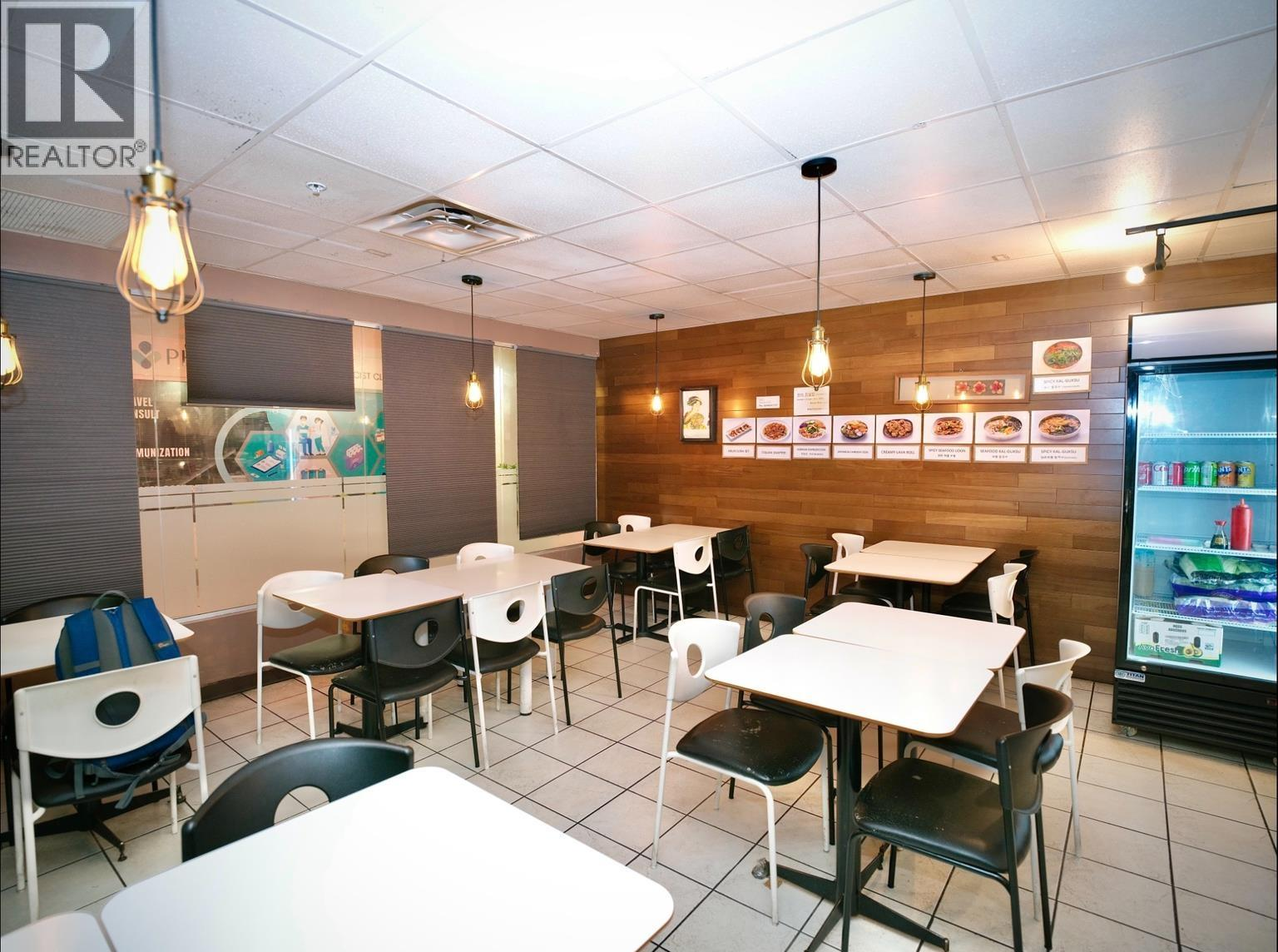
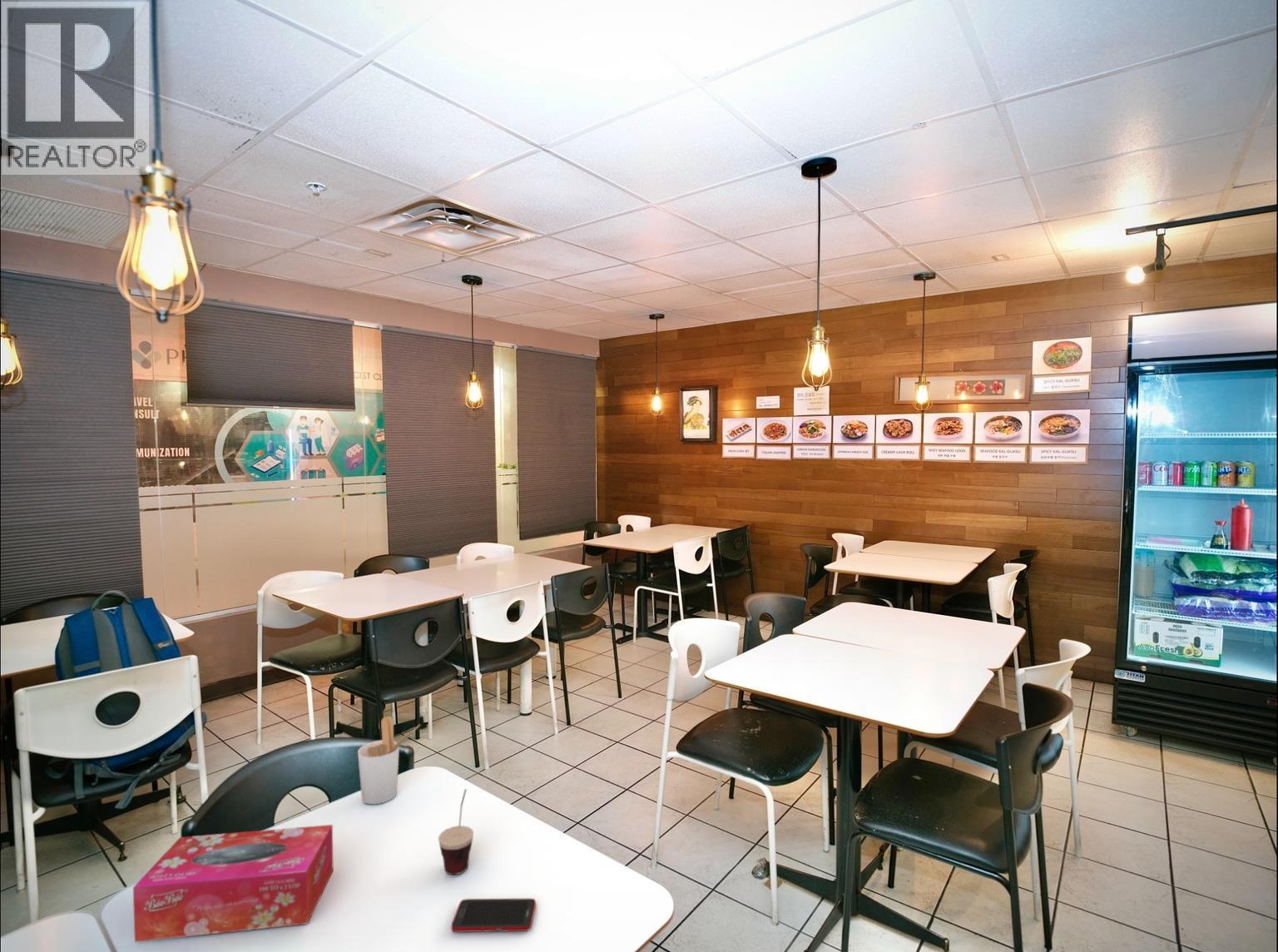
+ cup (459, 831)
+ utensil holder (389, 760)
+ cell phone (494, 915)
+ tissue box (240, 879)
